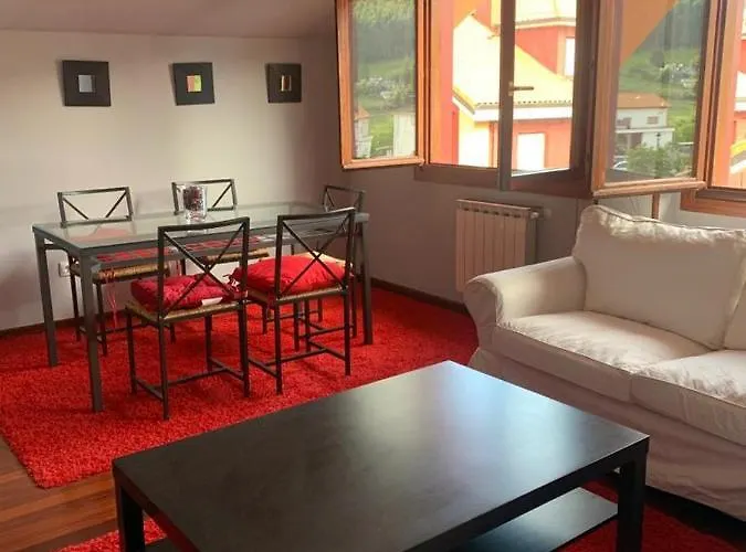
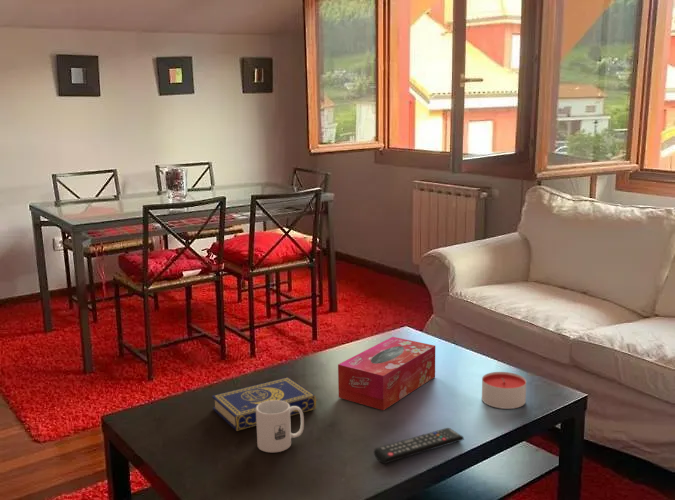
+ candle (503, 389)
+ mug (280, 424)
+ remote control (419, 445)
+ tissue box (388, 370)
+ book (266, 400)
